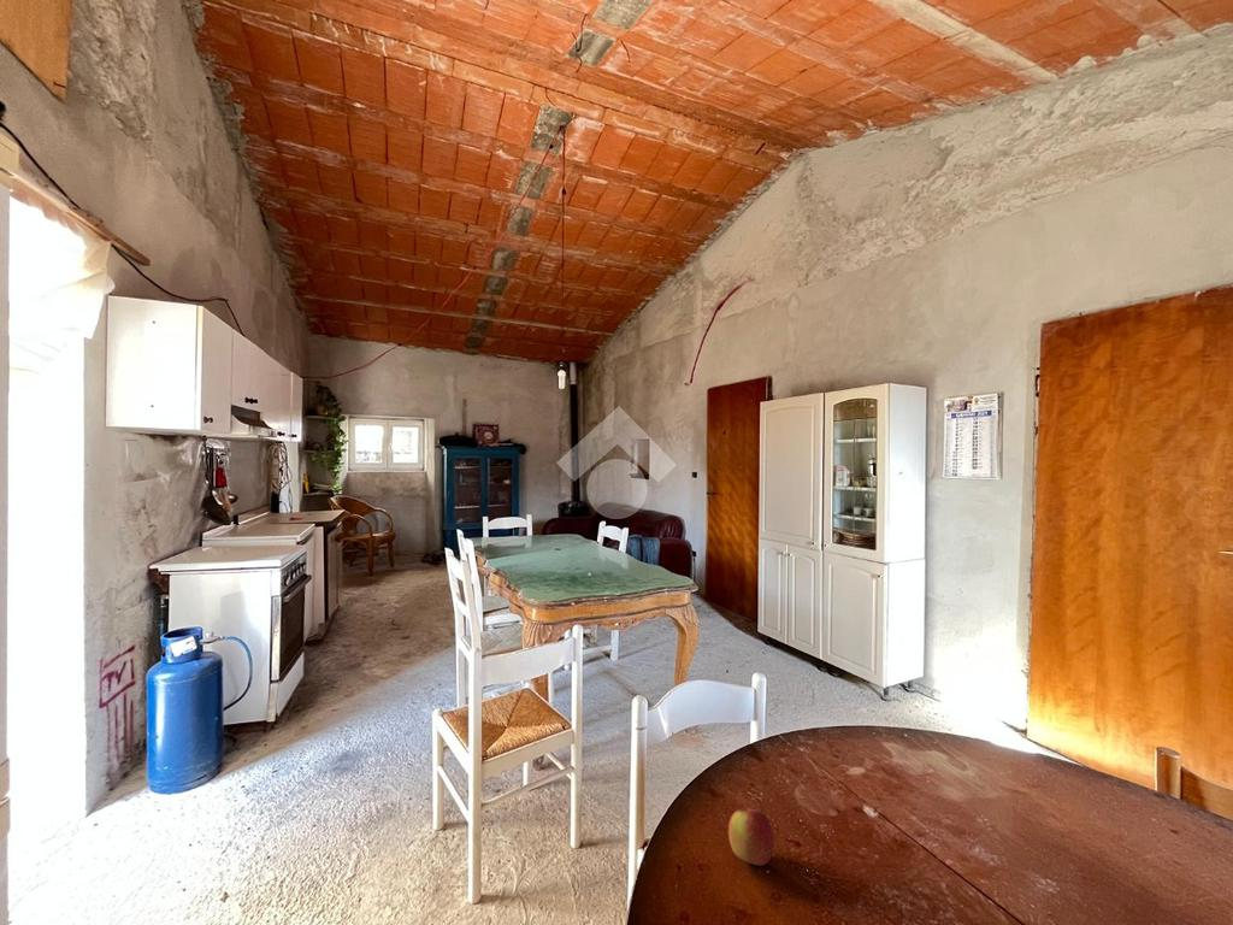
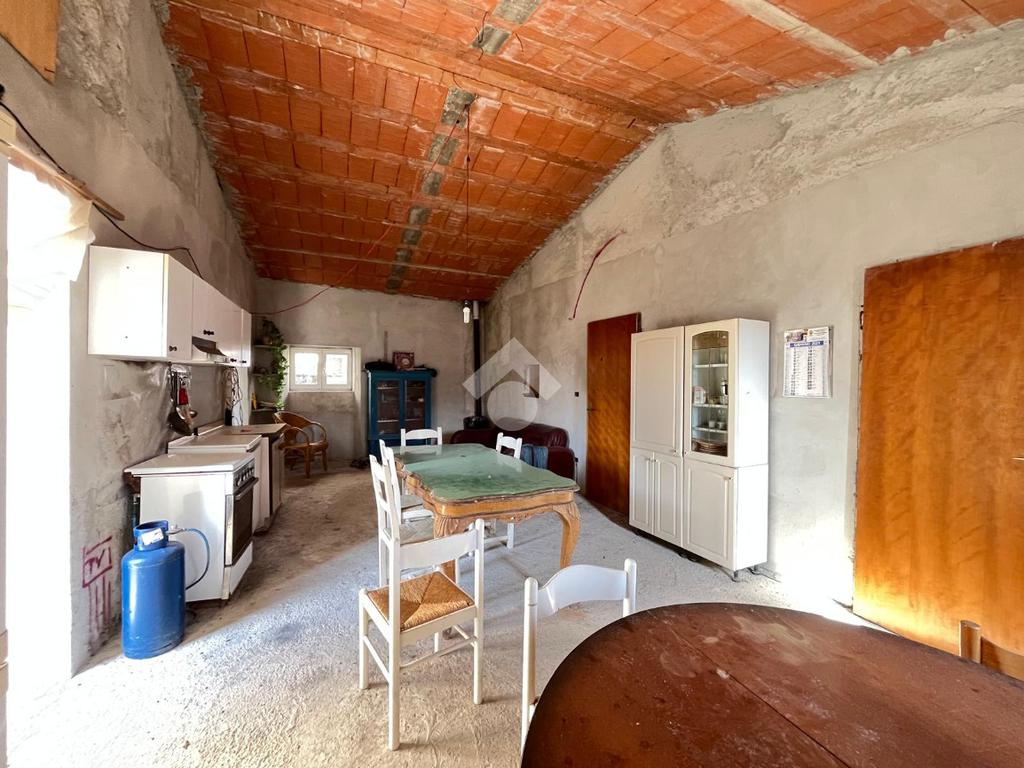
- apple (750, 835)
